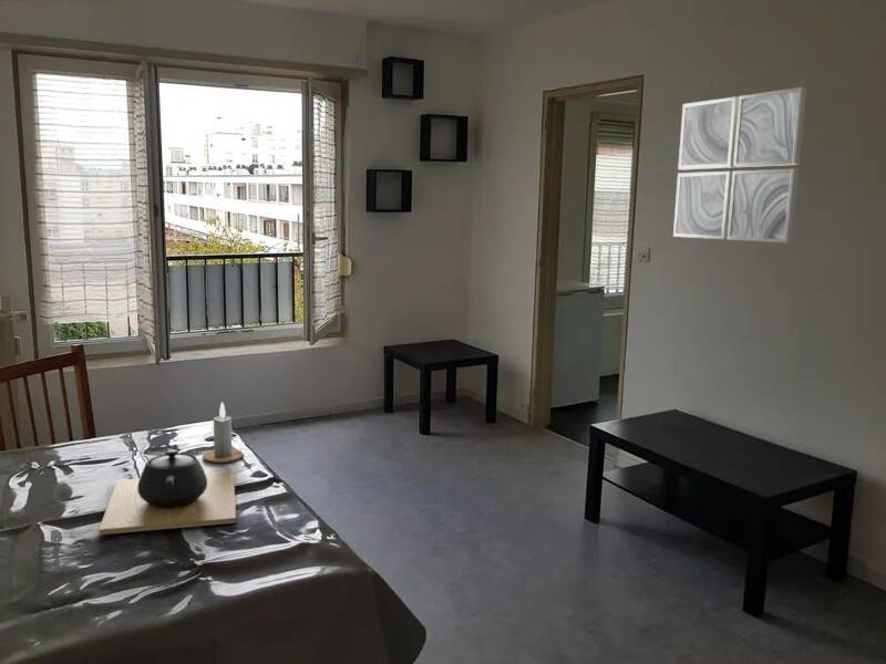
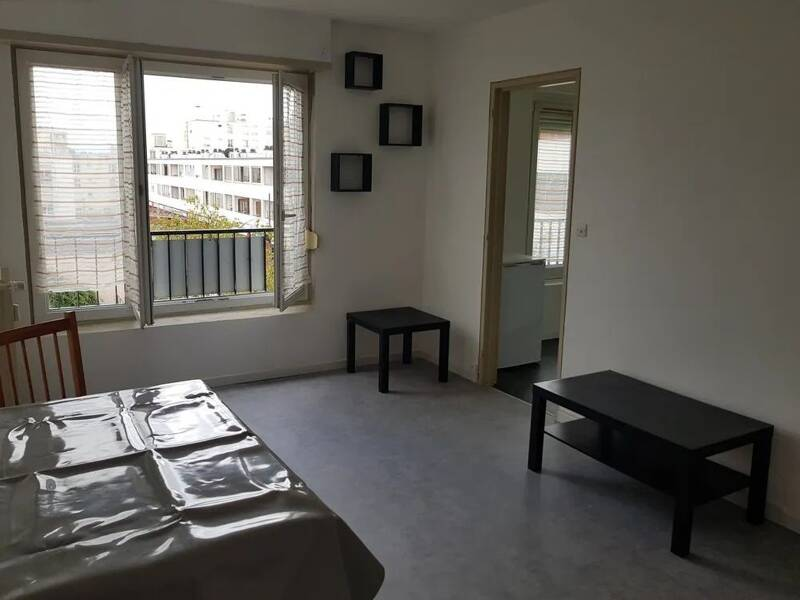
- teapot (172, 475)
- candle (223, 428)
- wall art (733, 170)
